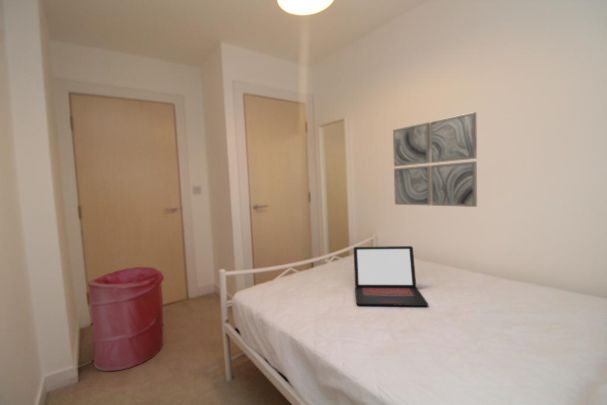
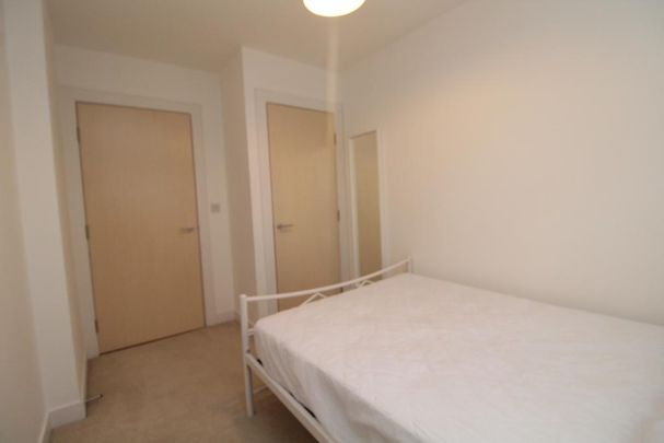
- laundry hamper (130, 313)
- laptop (386, 273)
- wall art (431, 165)
